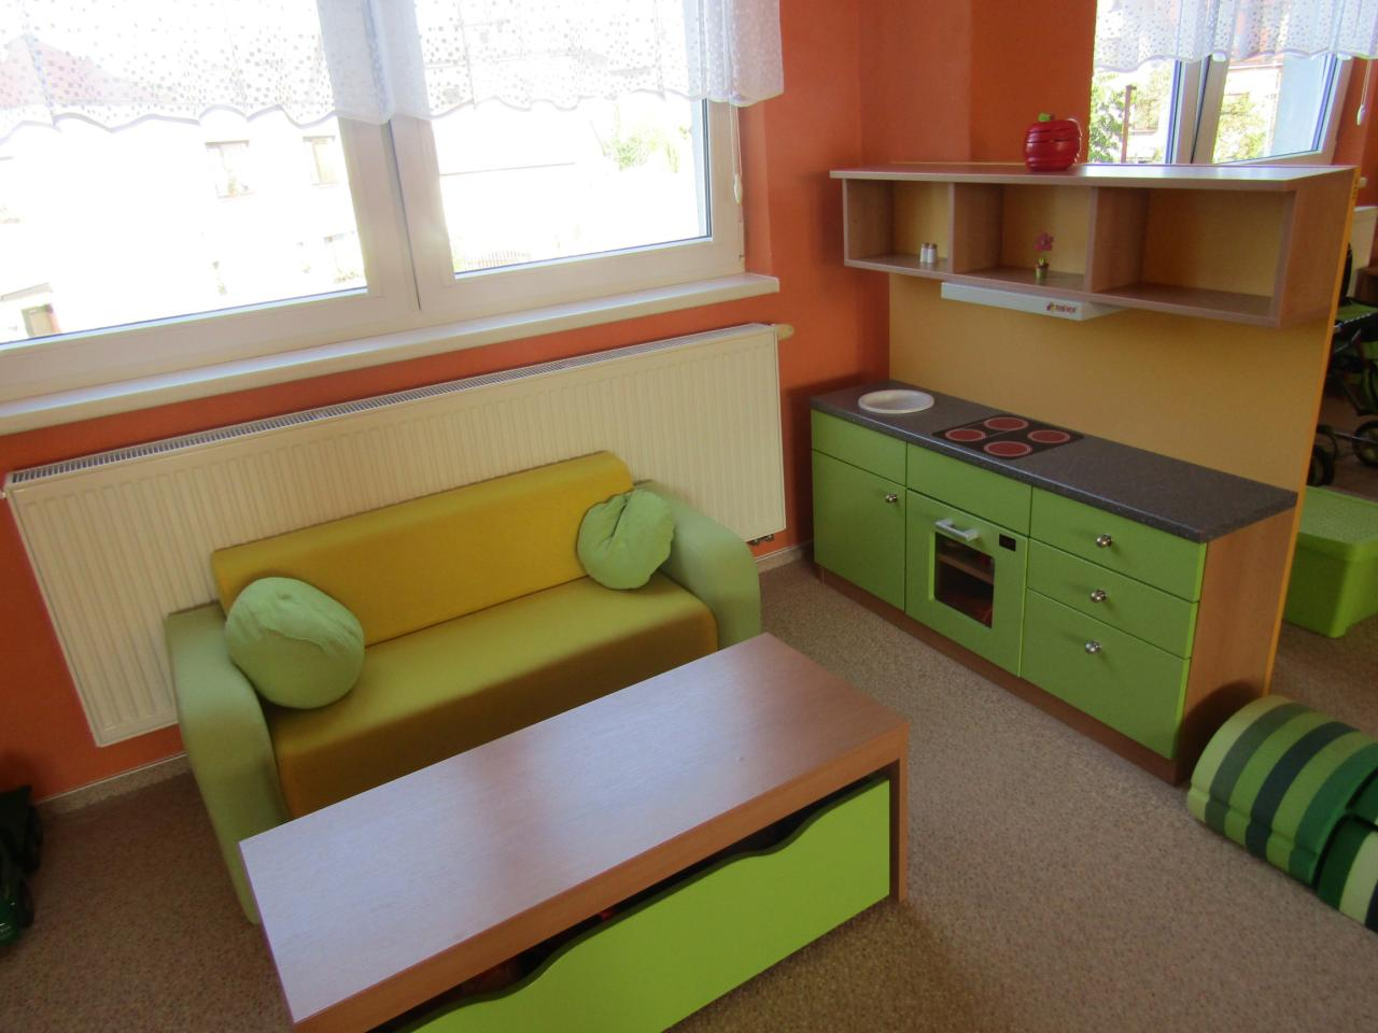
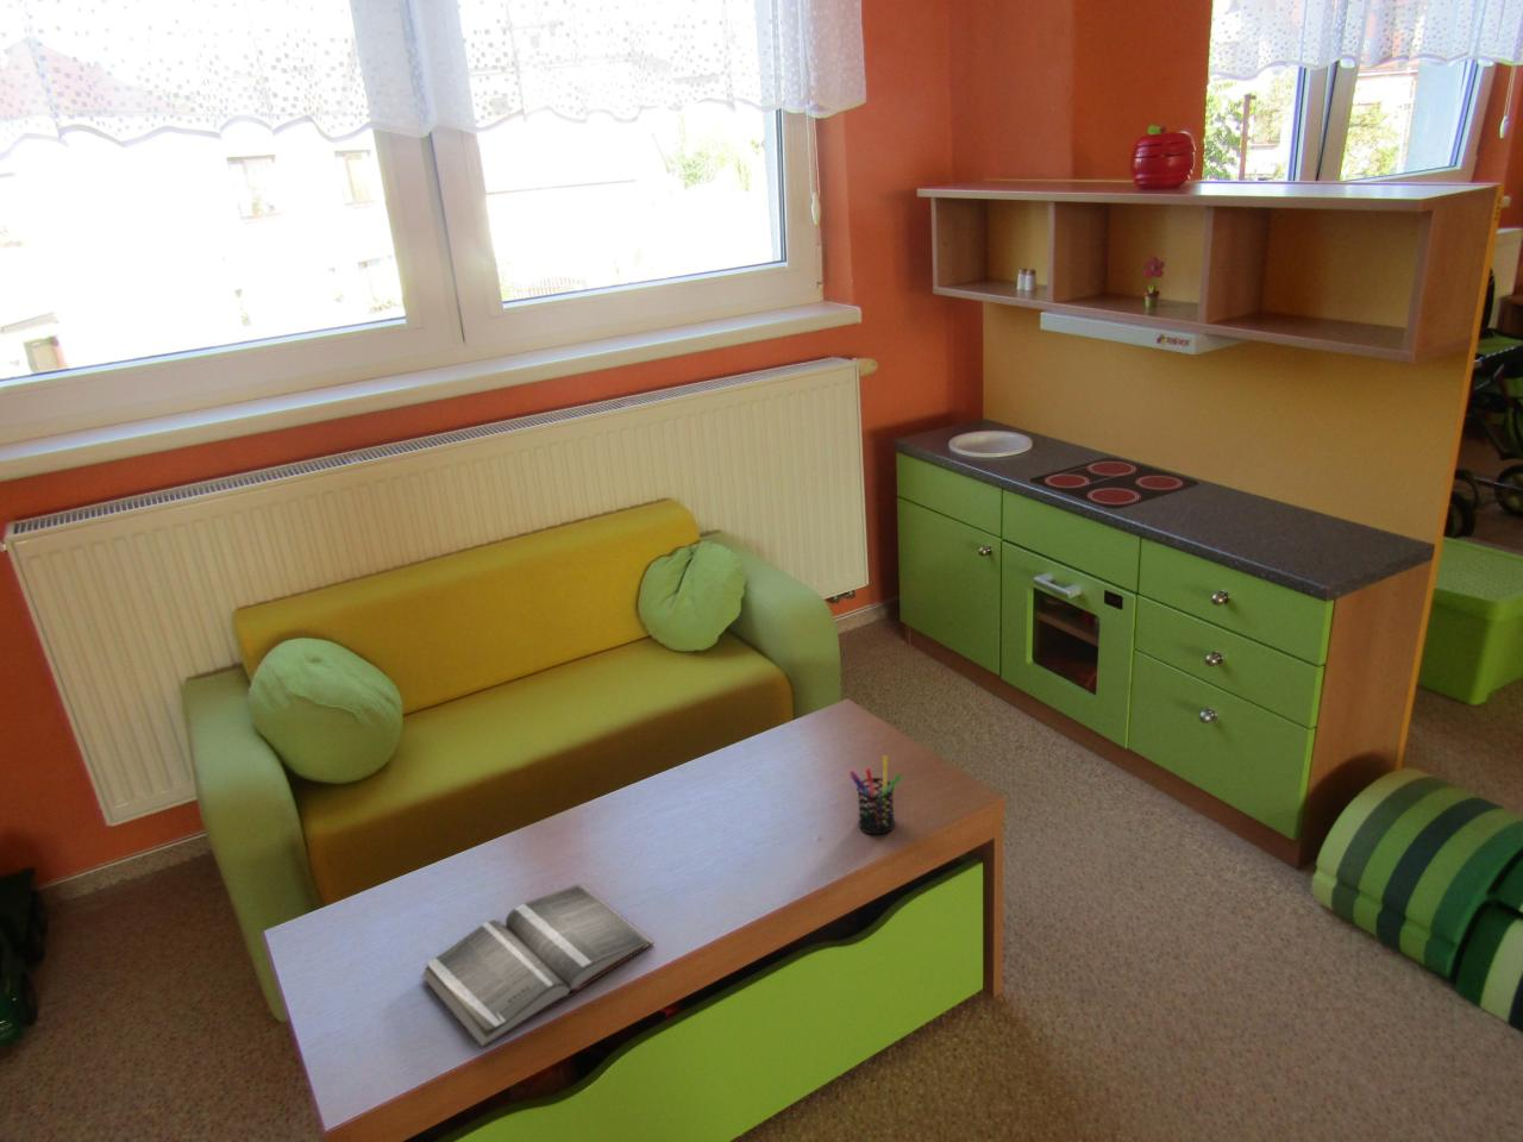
+ hardback book (536, 951)
+ pen holder (878, 793)
